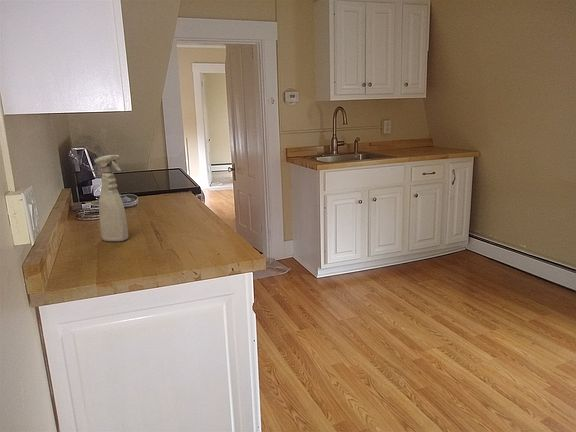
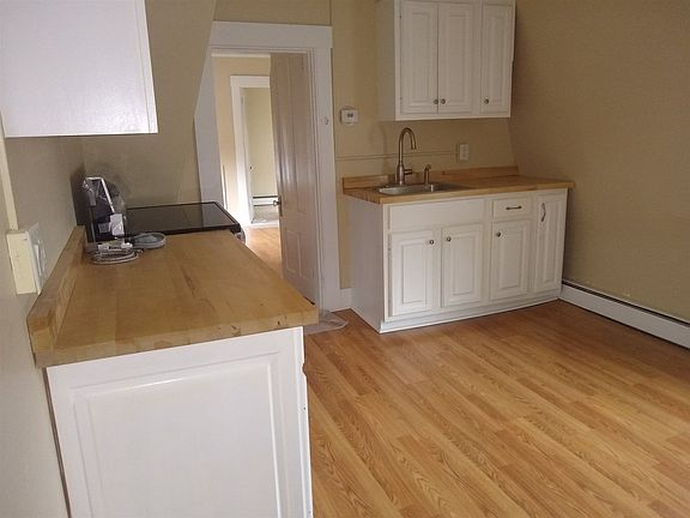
- spray bottle (110, 198)
